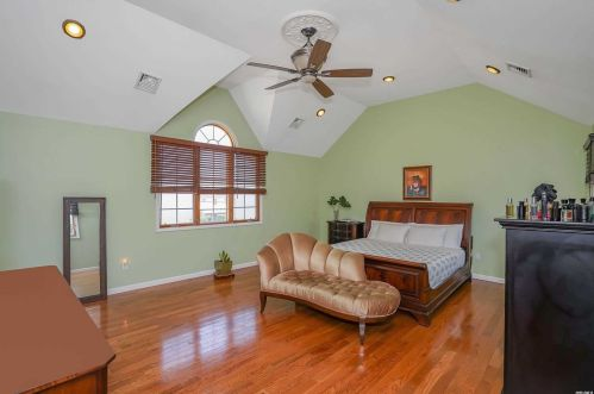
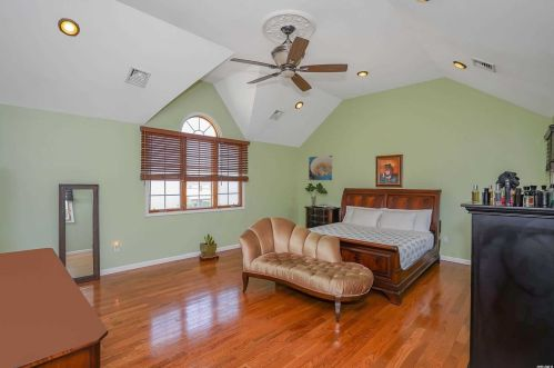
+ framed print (320, 168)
